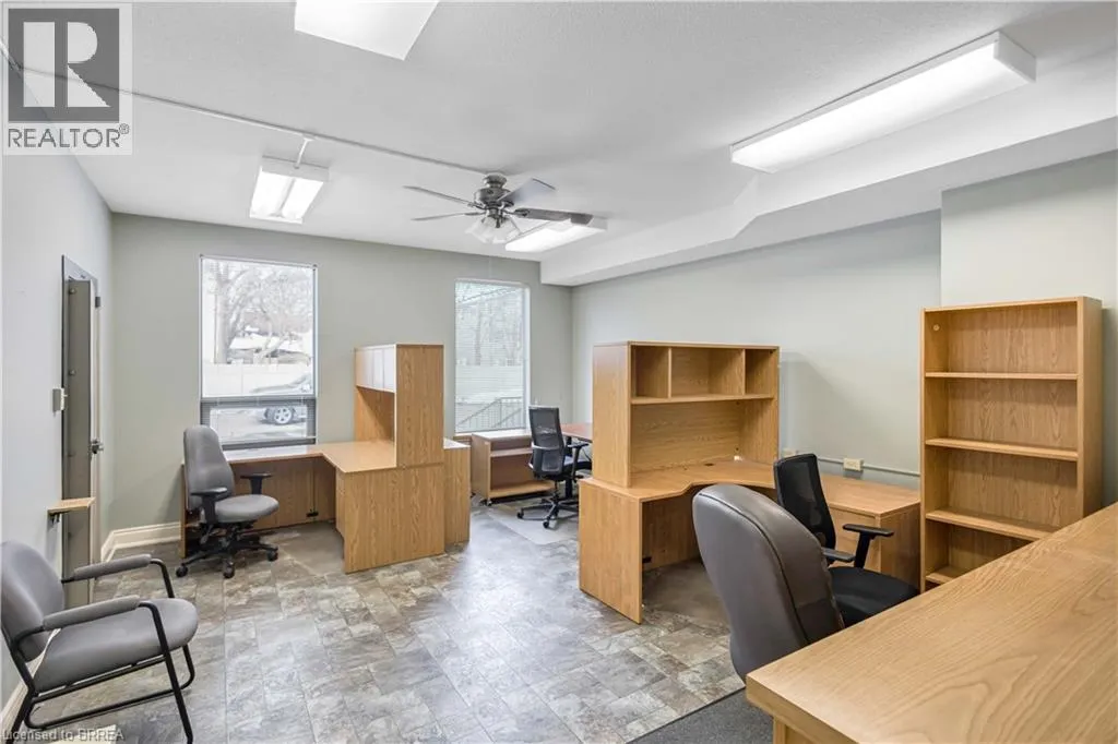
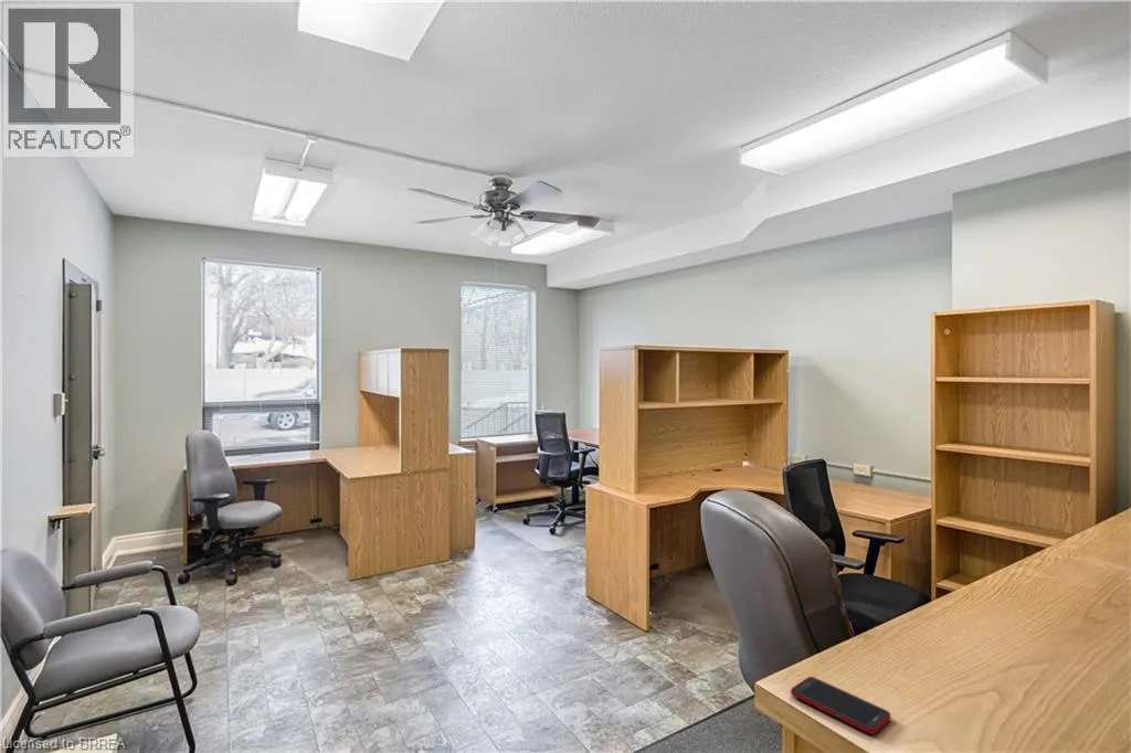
+ cell phone (838, 703)
